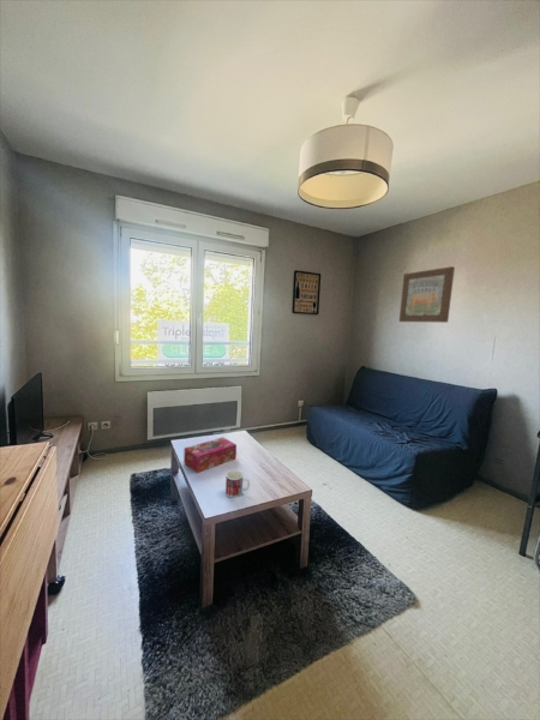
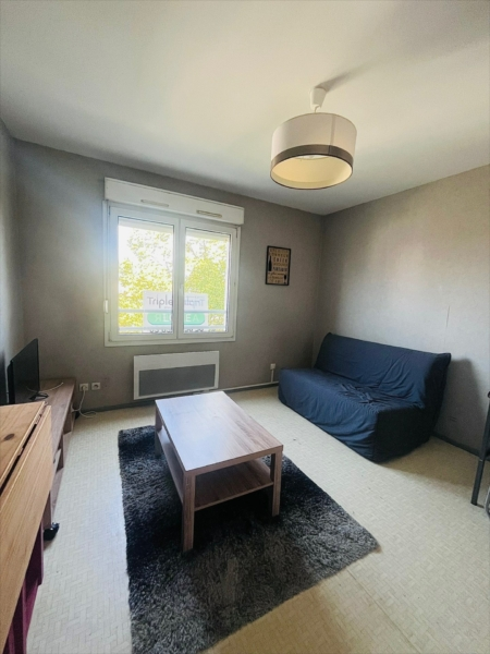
- wall art (424, 296)
- tissue box (210, 454)
- mug (236, 482)
